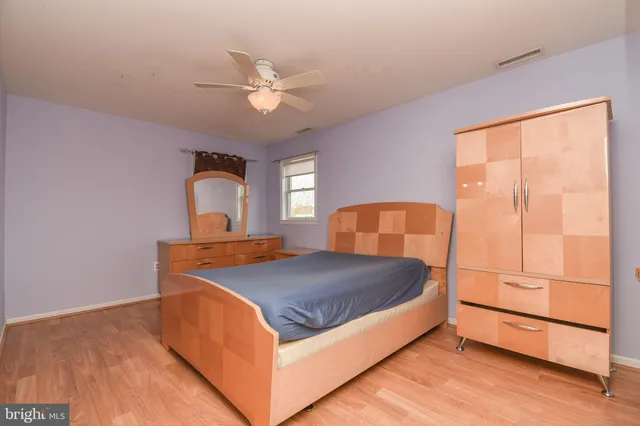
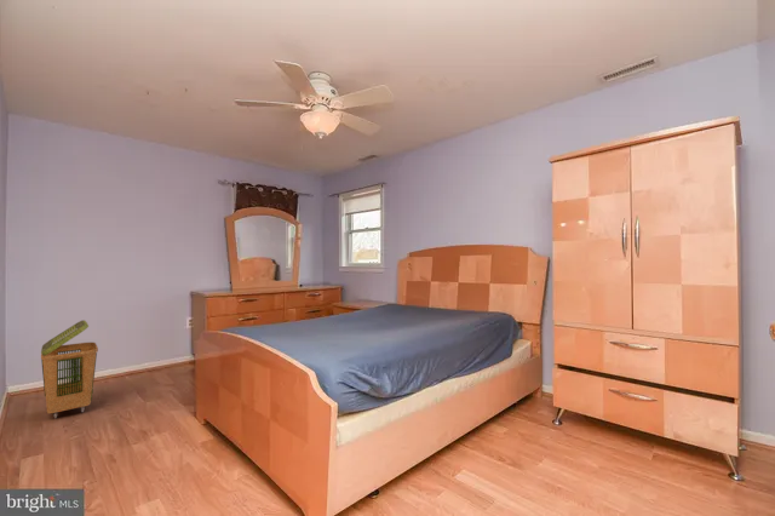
+ laundry basket (69, 367)
